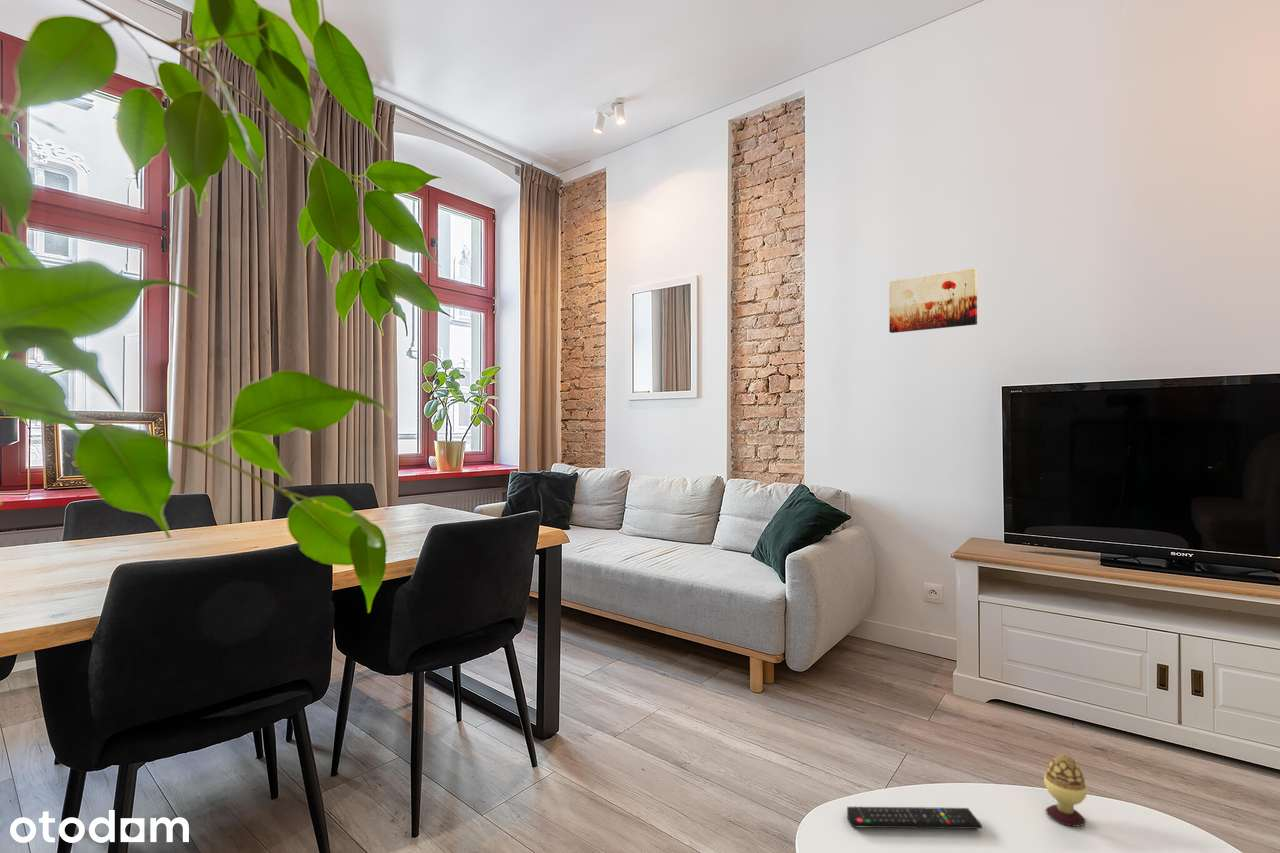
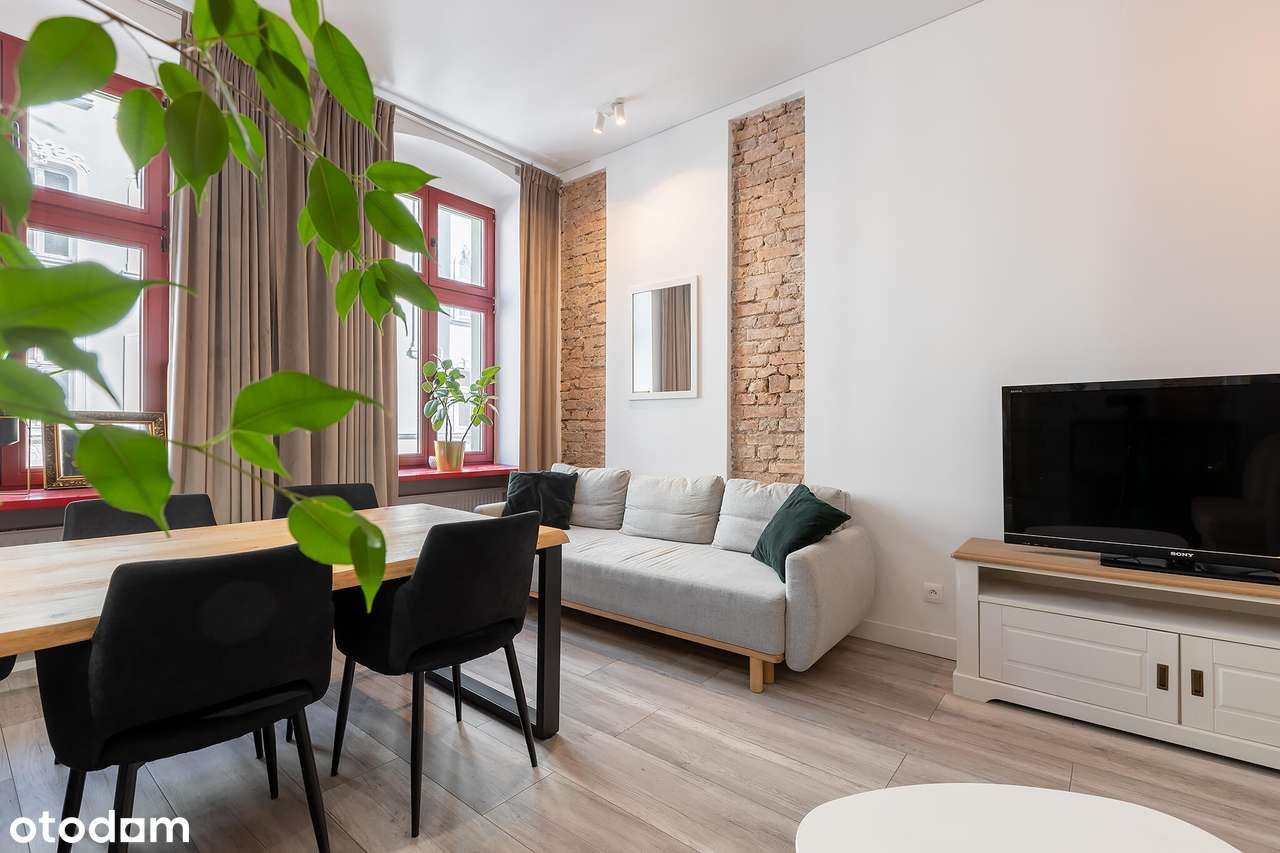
- decorative egg (1065, 786)
- remote control (911, 819)
- wall art (931, 302)
